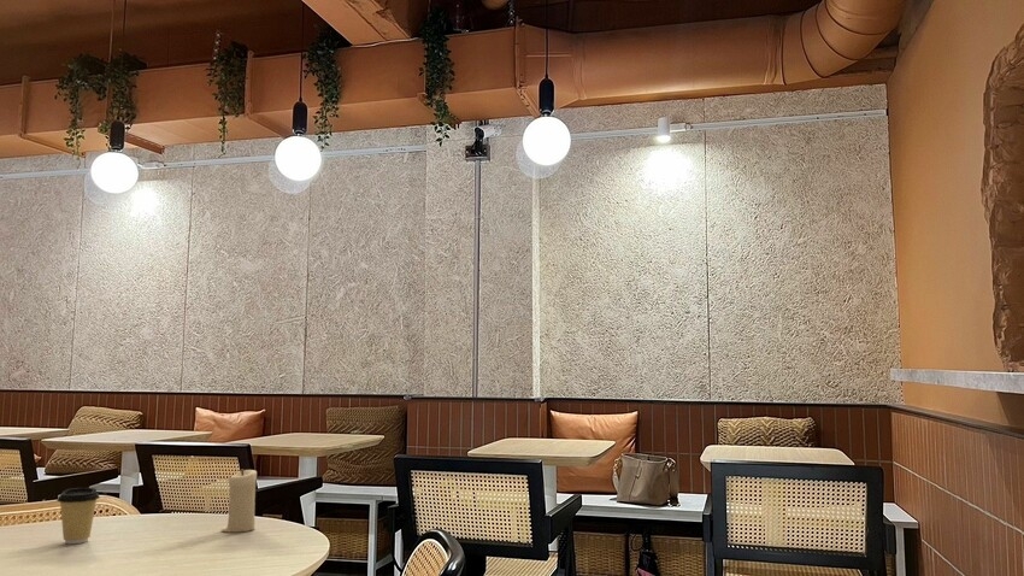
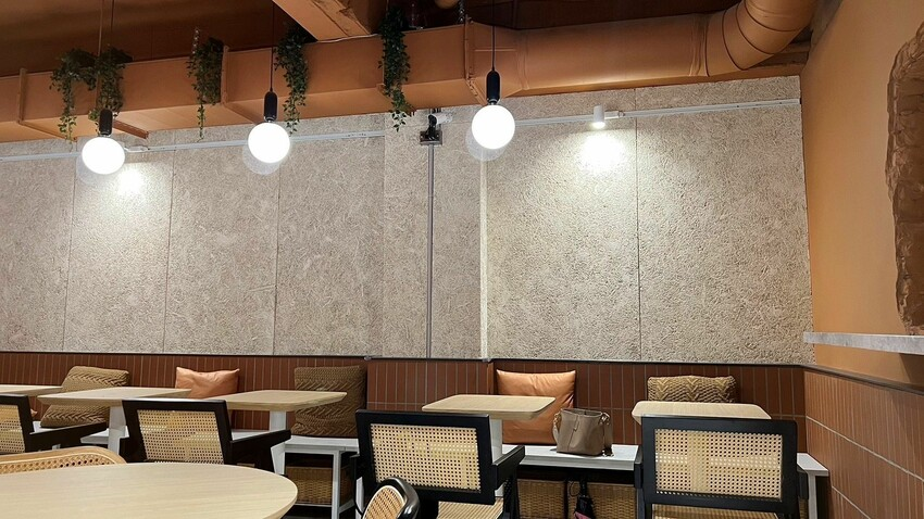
- coffee cup (77, 516)
- candle (240, 499)
